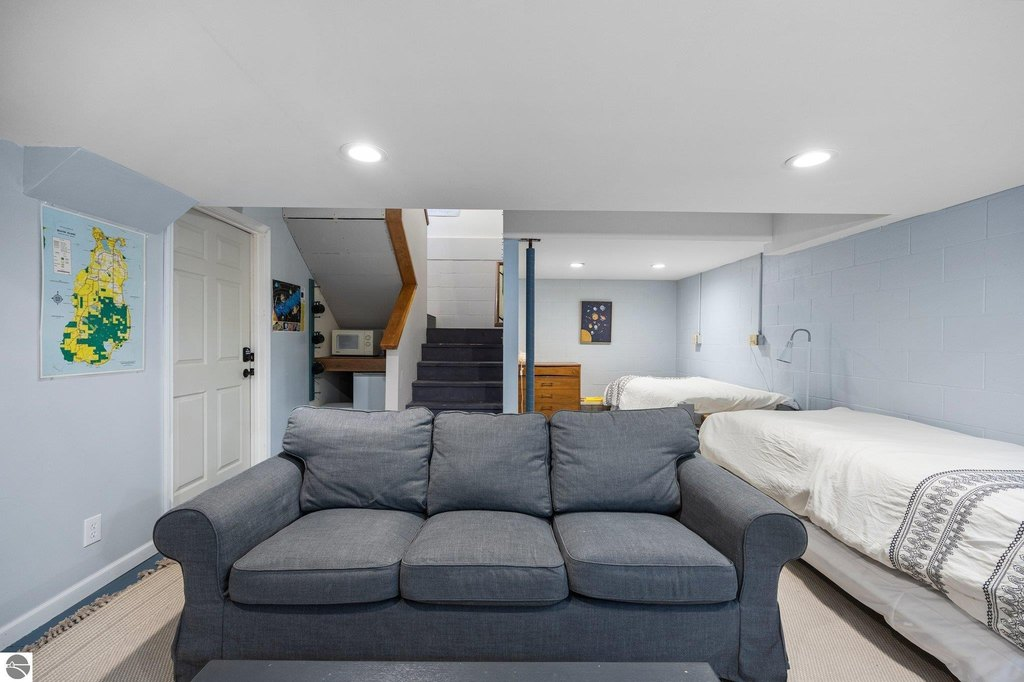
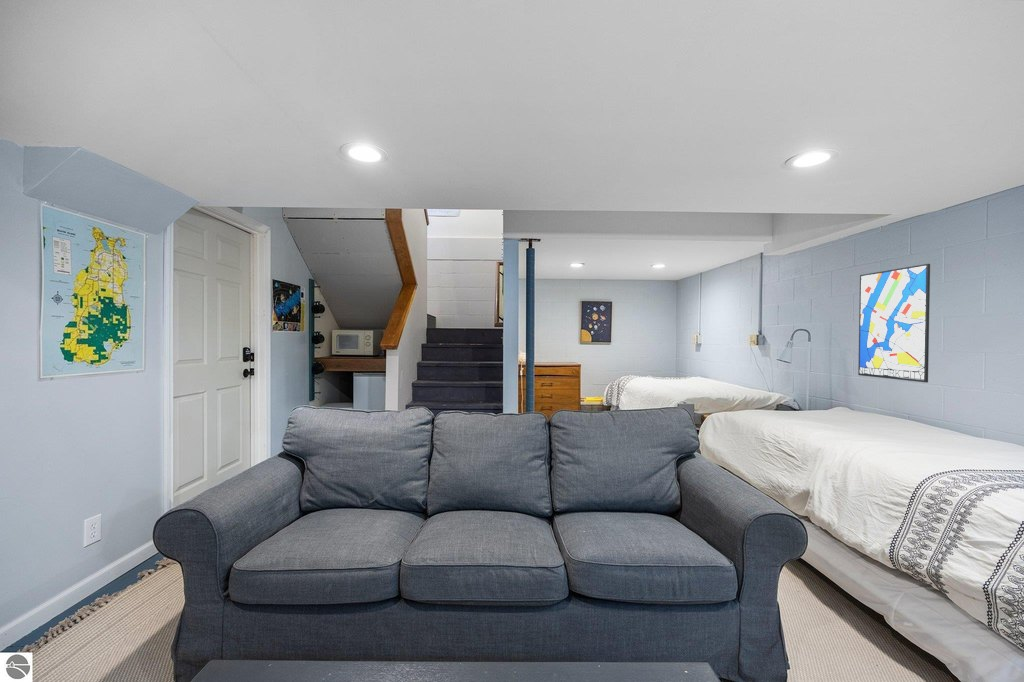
+ wall art (891, 324)
